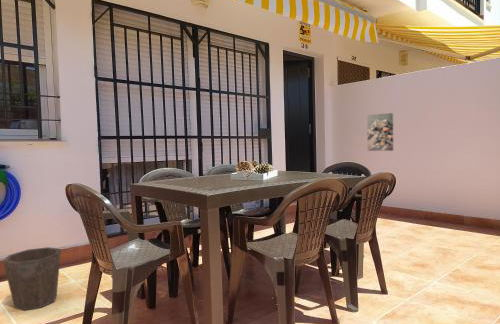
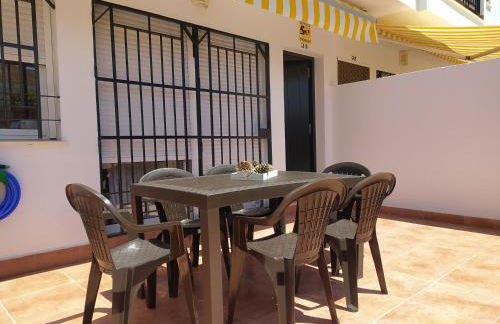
- wall art (380, 132)
- waste bin (34, 278)
